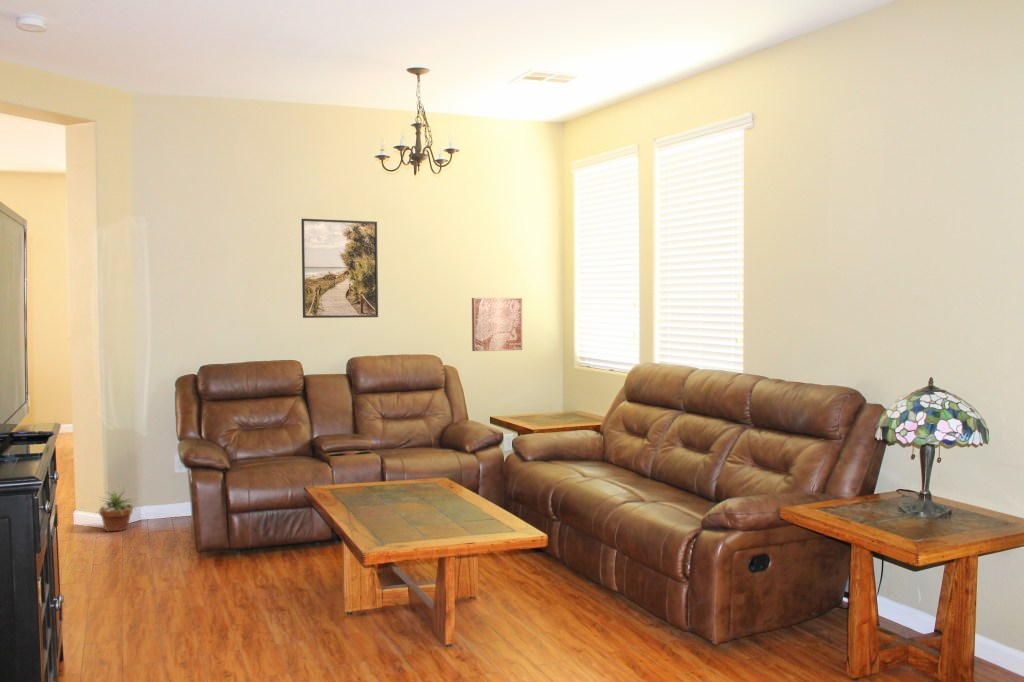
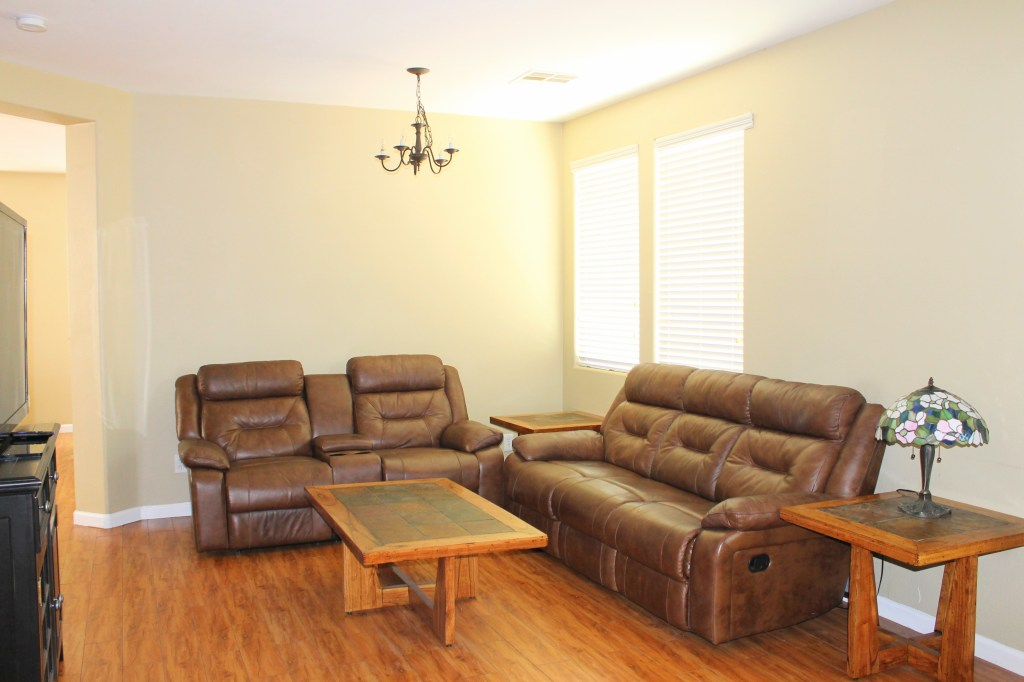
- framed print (340, 269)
- potted plant (117, 509)
- wall art (497, 324)
